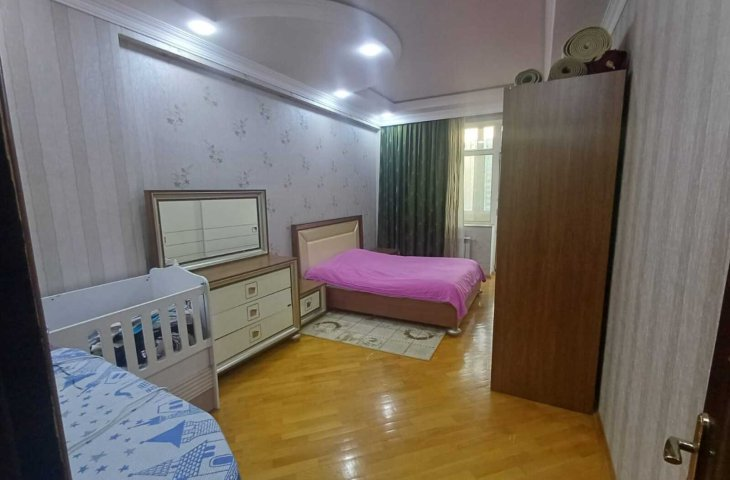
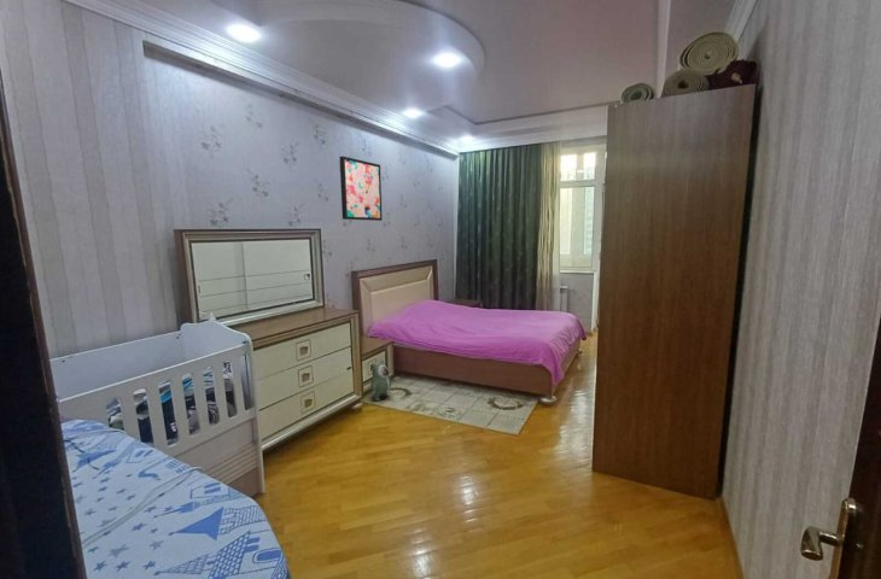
+ wall art (362, 191)
+ plush toy (380, 380)
